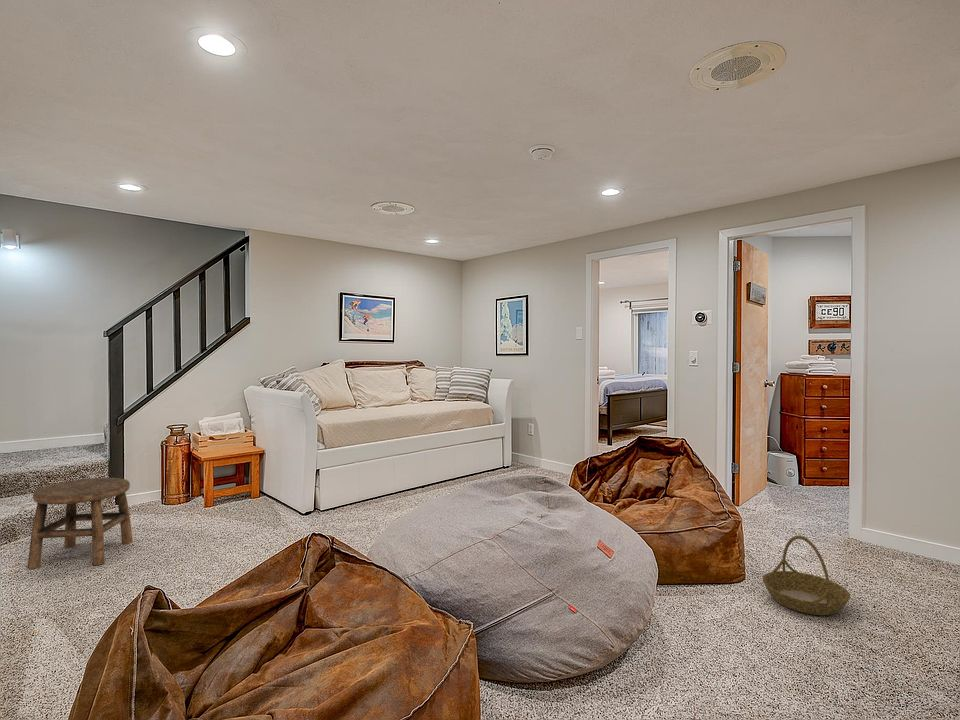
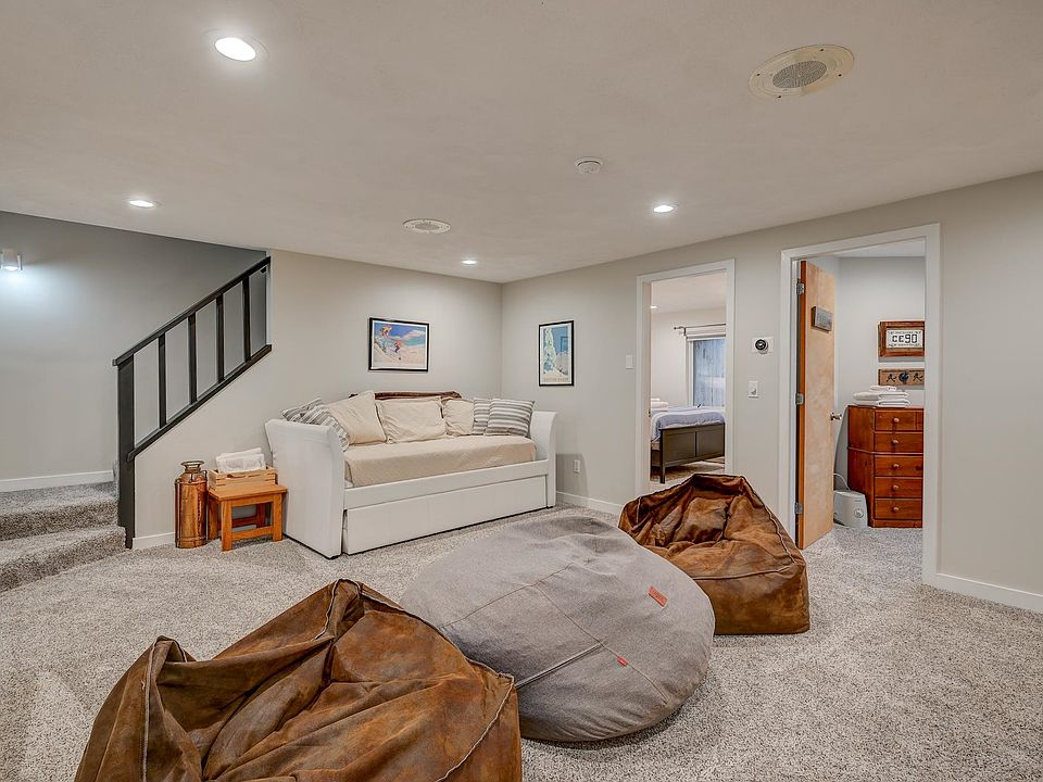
- basket (804, 573)
- stool (83, 520)
